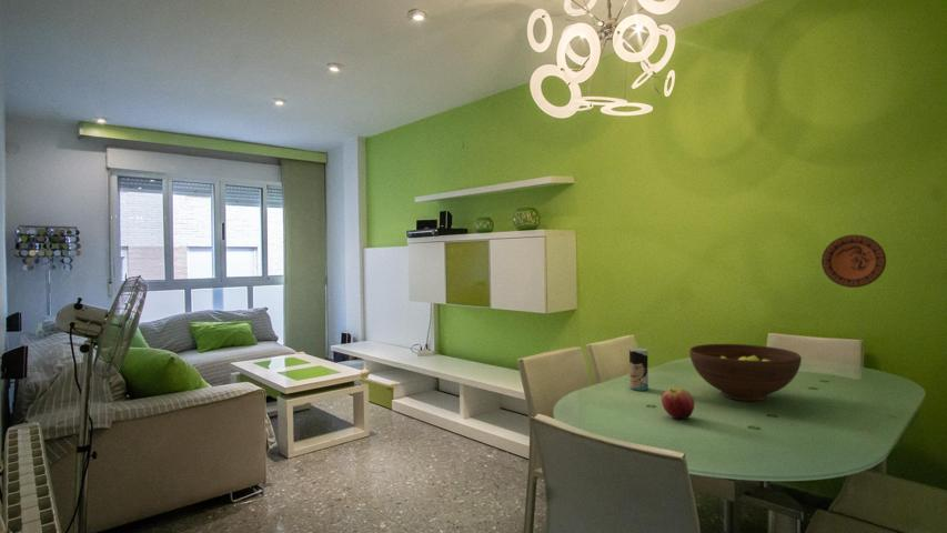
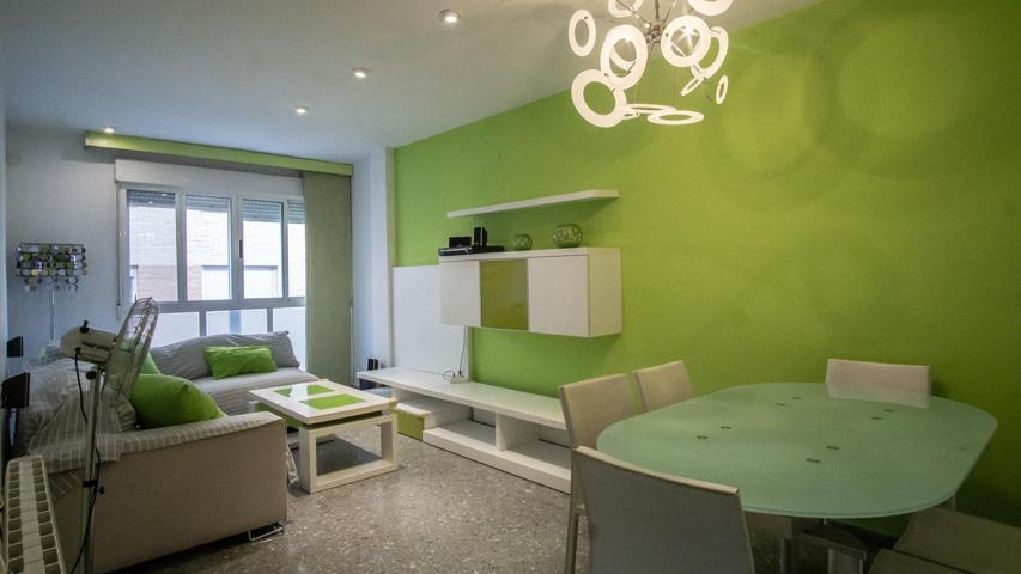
- apple (677, 402)
- decorative plate (853, 261)
- fruit bowl (743, 374)
- cup (638, 369)
